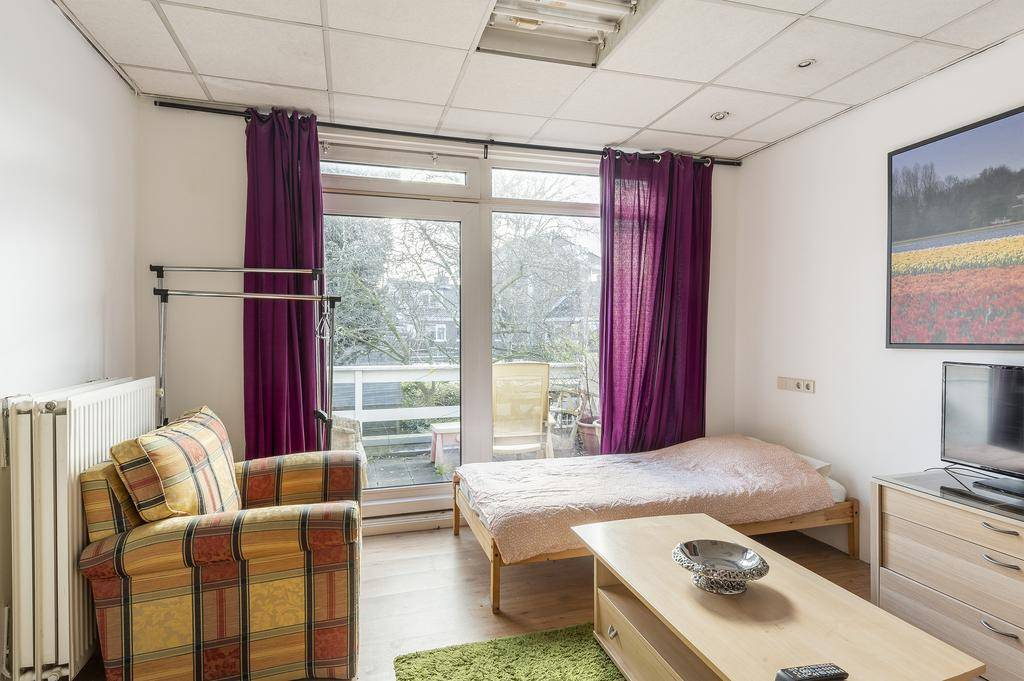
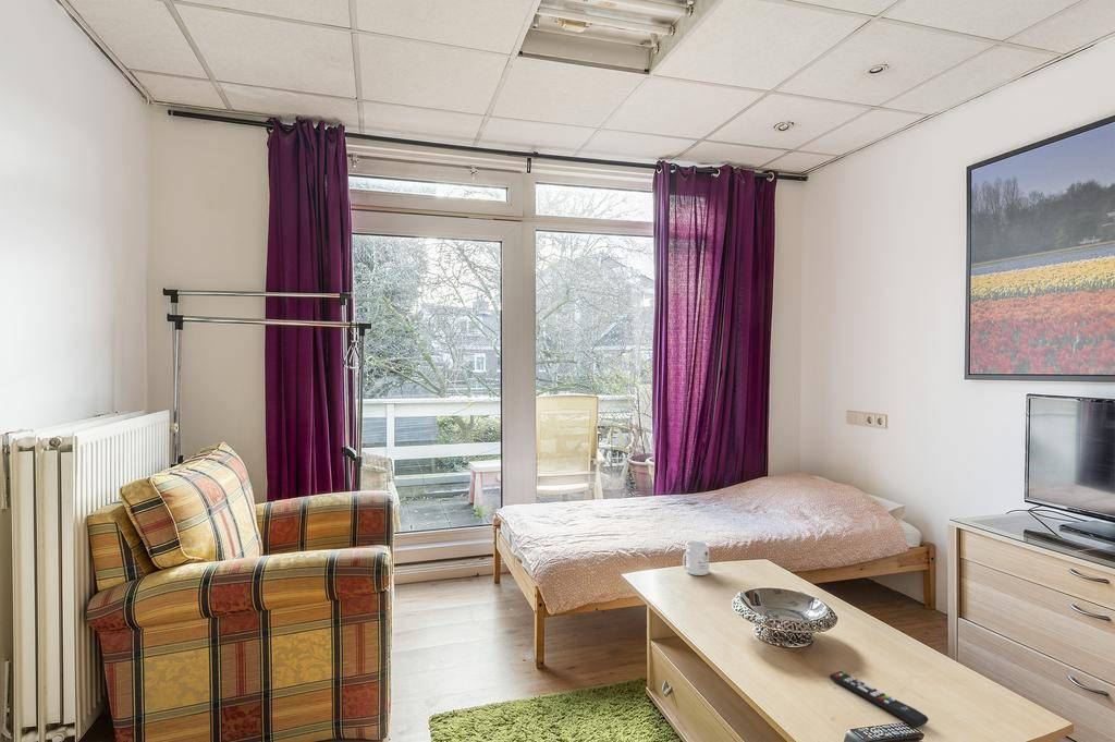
+ remote control (875, 696)
+ mug (694, 559)
